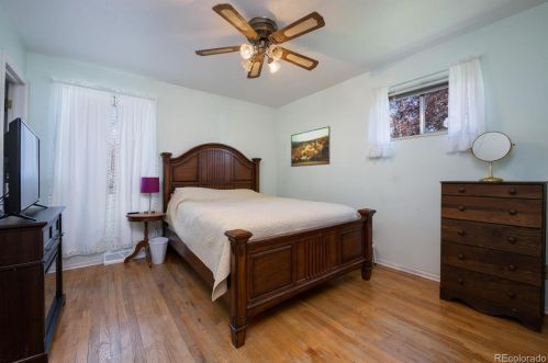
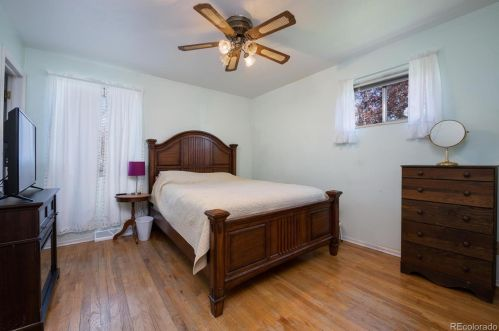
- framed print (309, 148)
